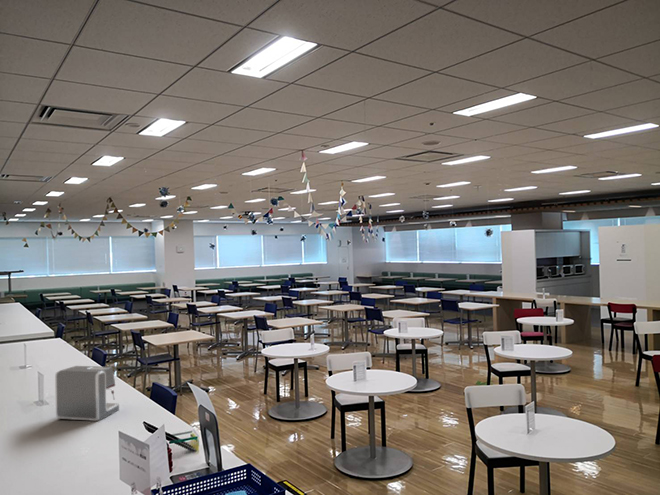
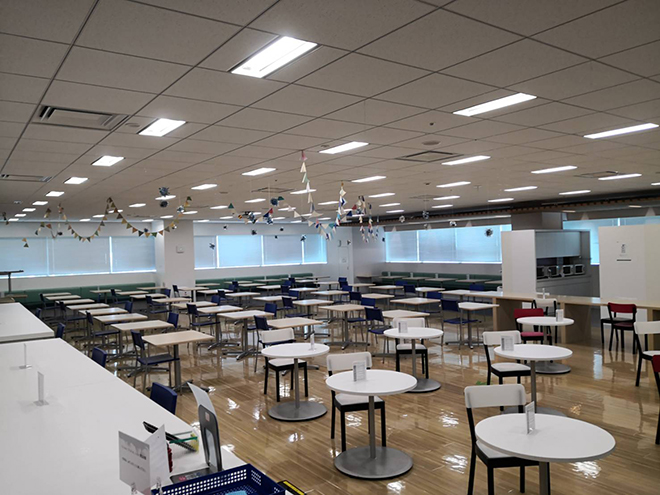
- coffee maker (88, 391)
